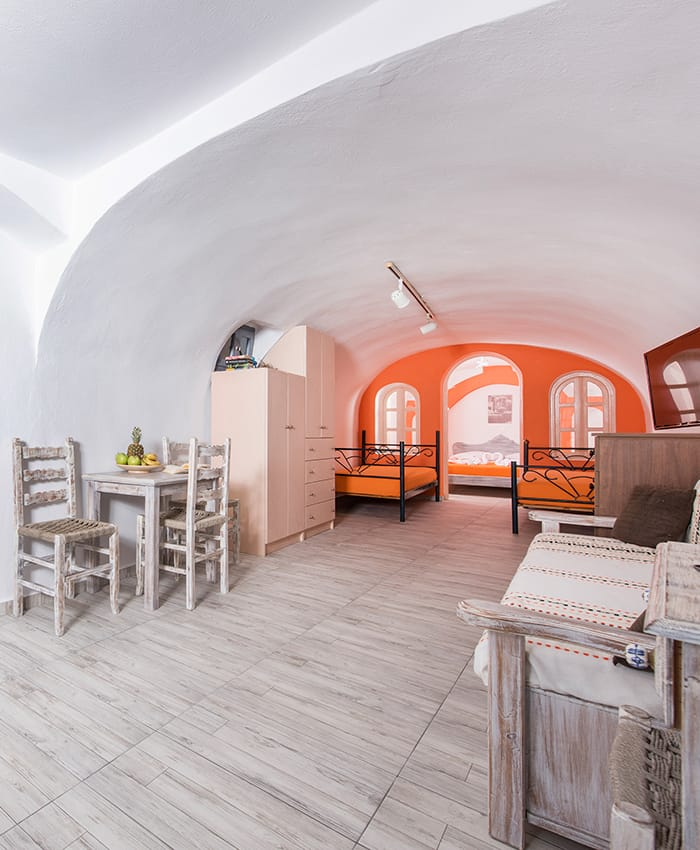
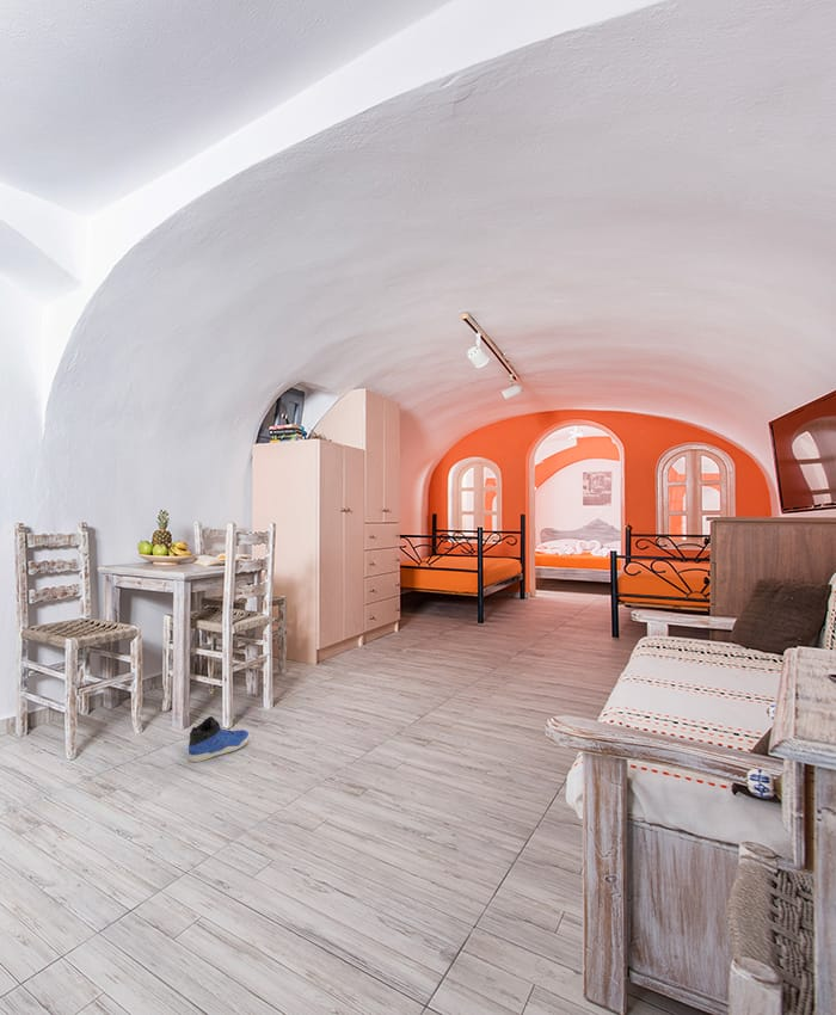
+ sneaker (220, 732)
